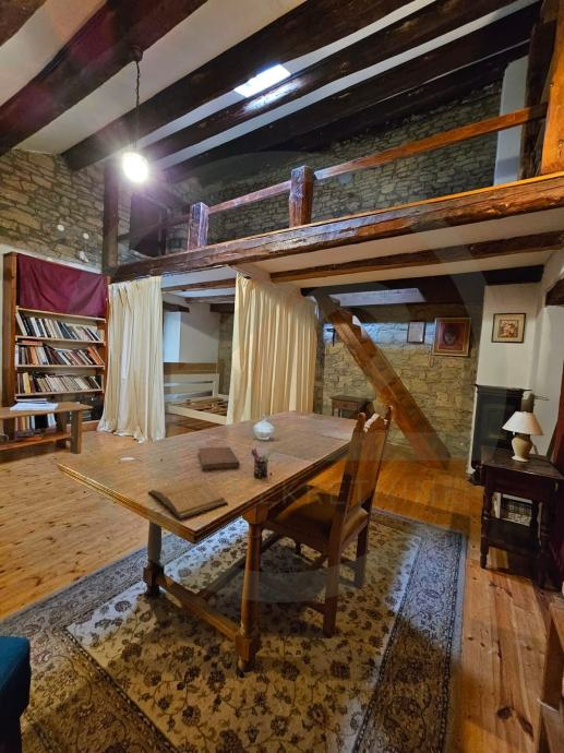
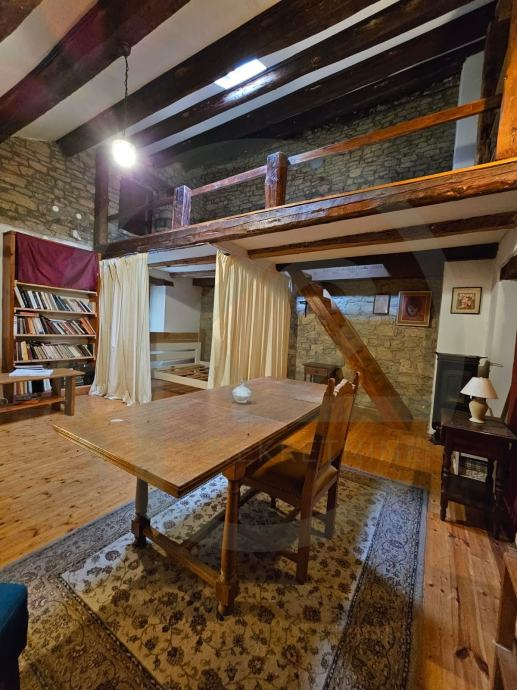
- notebook (217, 456)
- pen holder (261, 462)
- book (187, 493)
